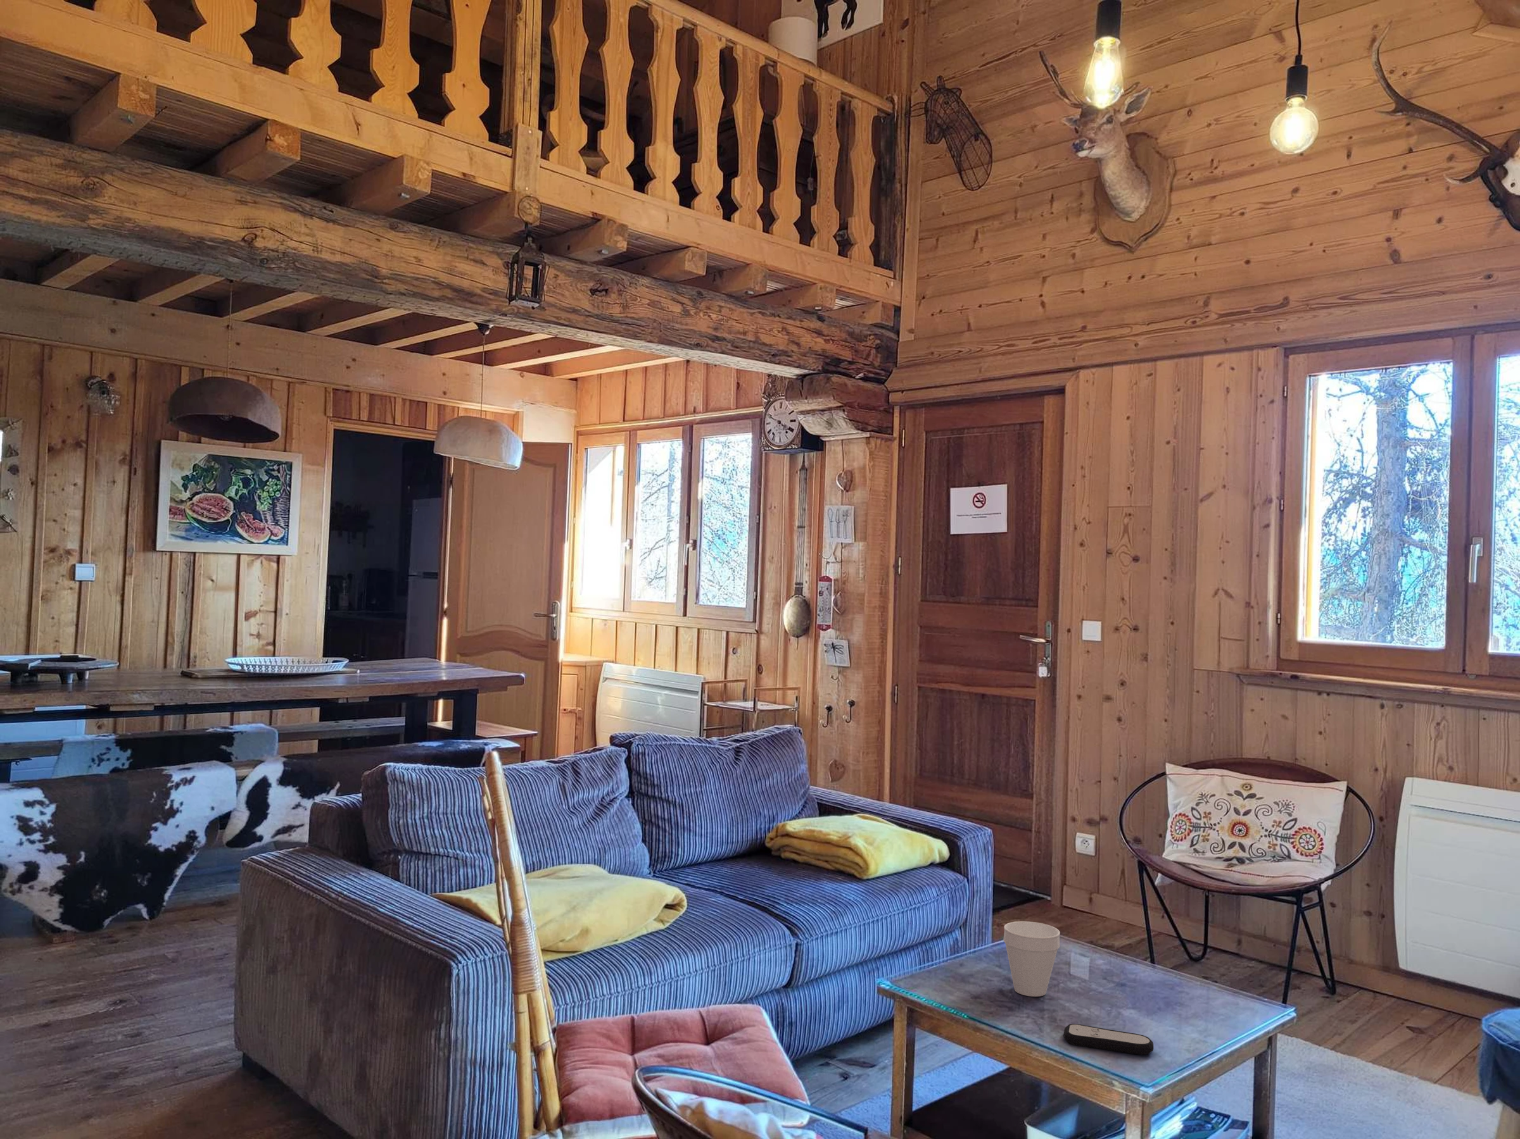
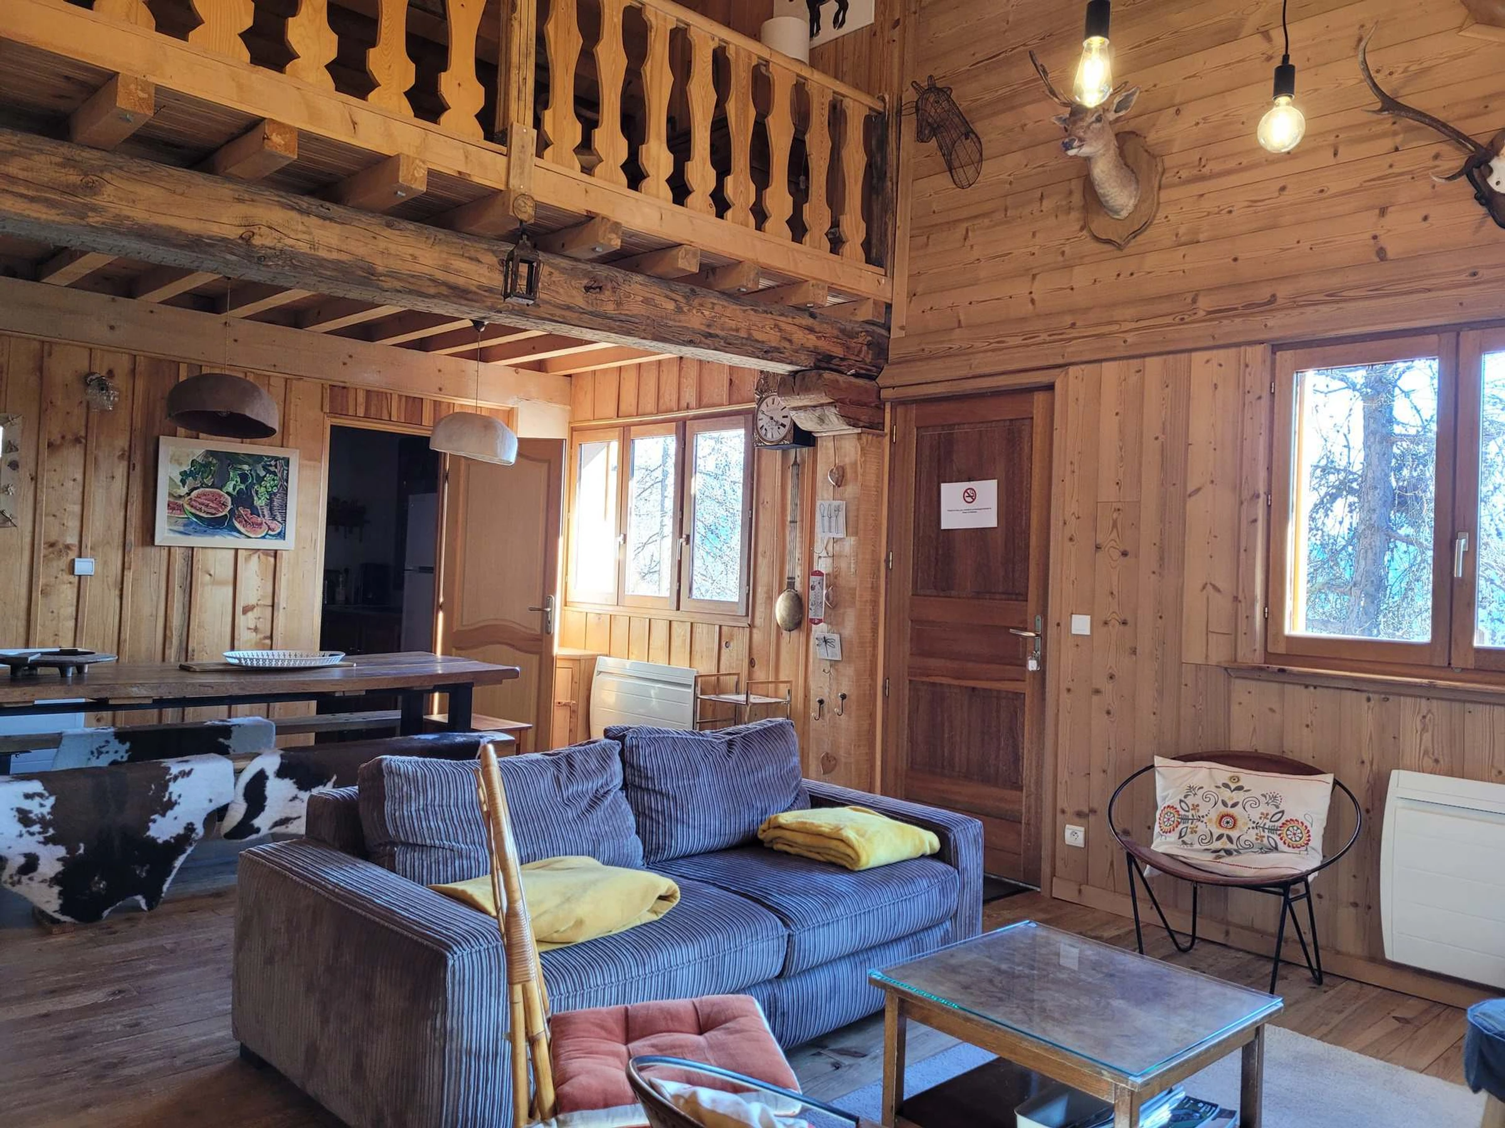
- cup (1030, 960)
- remote control (1108, 1038)
